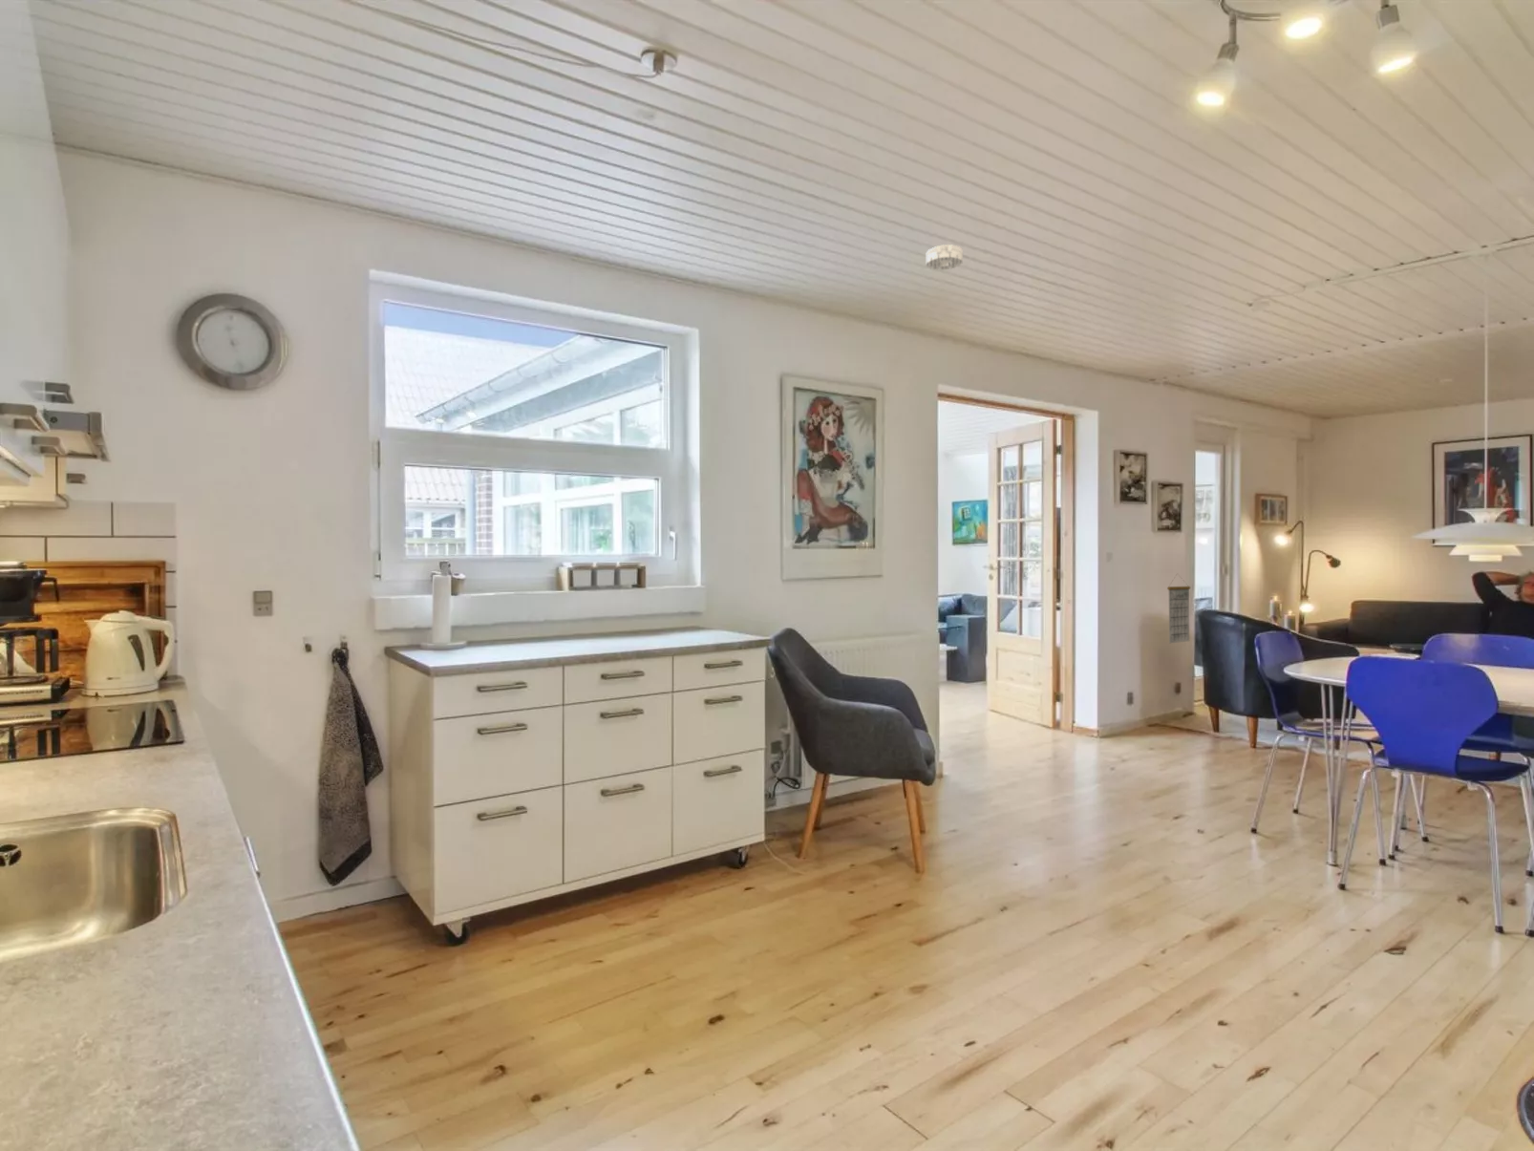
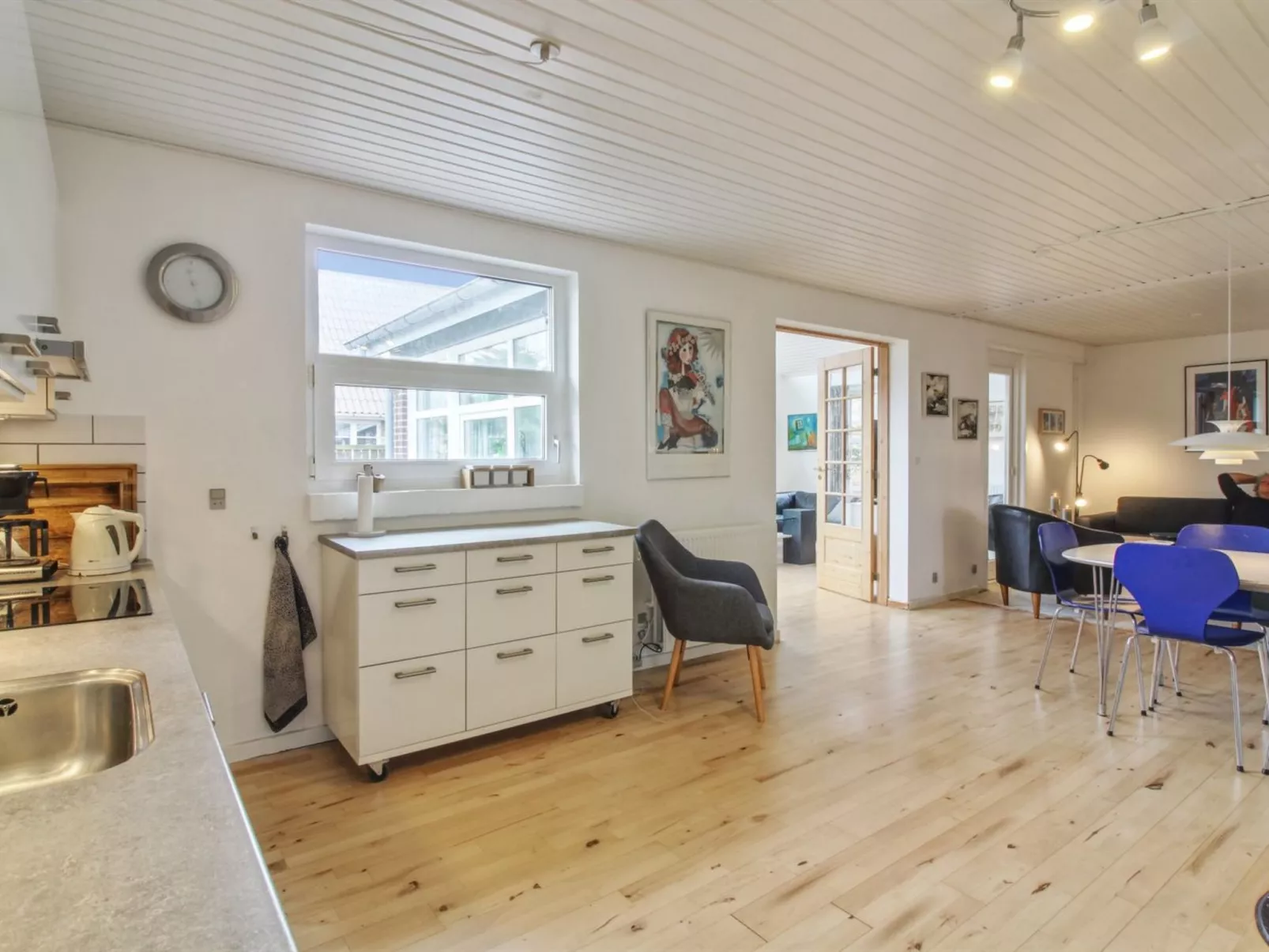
- smoke detector (944, 256)
- calendar (1179, 607)
